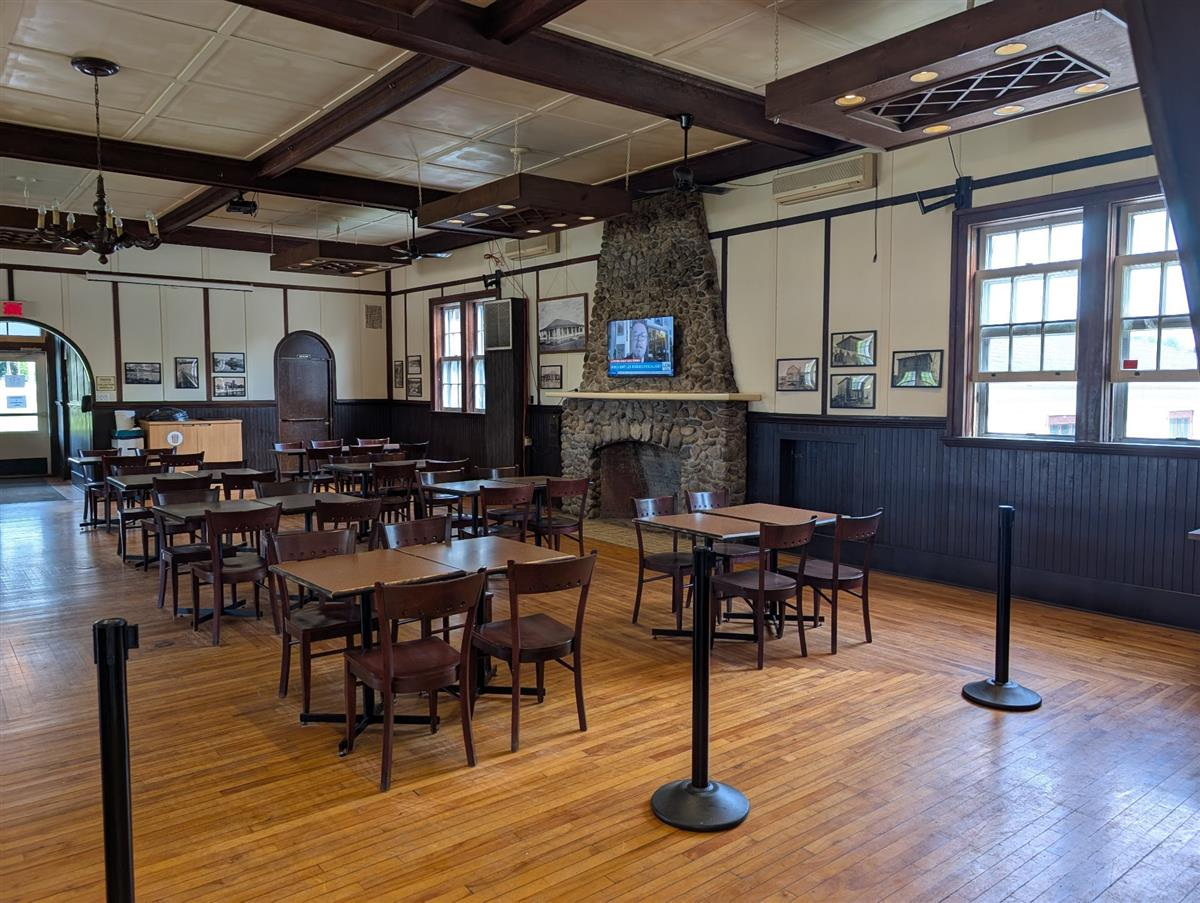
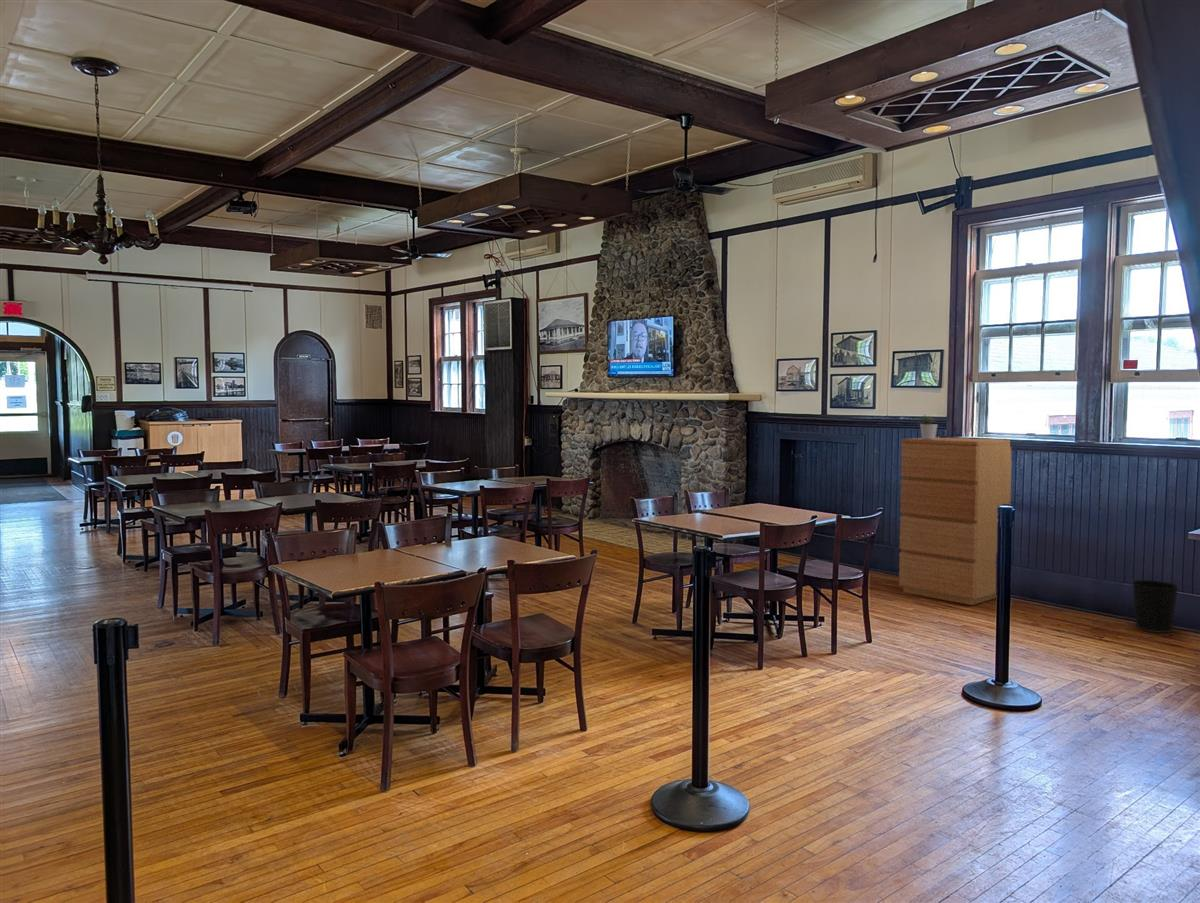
+ dresser (954, 517)
+ potted plant (927, 426)
+ wastebasket (1154, 606)
